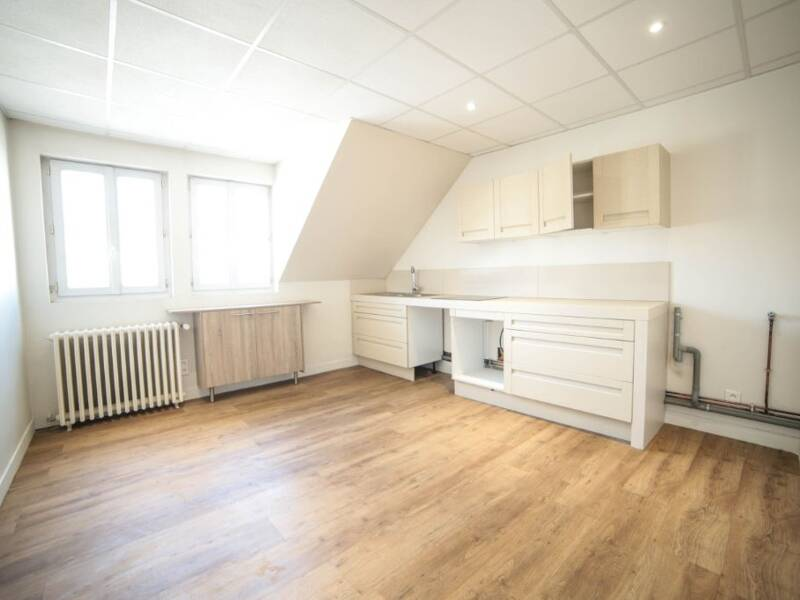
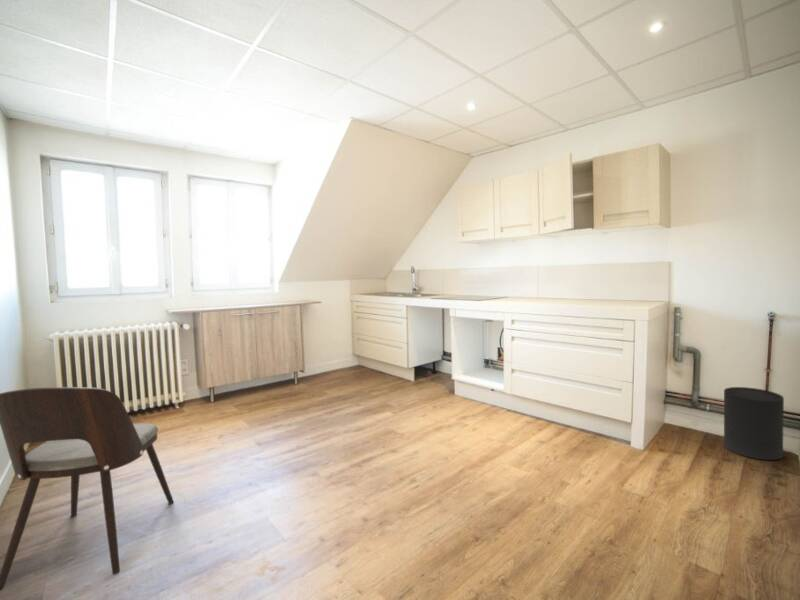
+ trash can (752, 421)
+ dining chair (87, 458)
